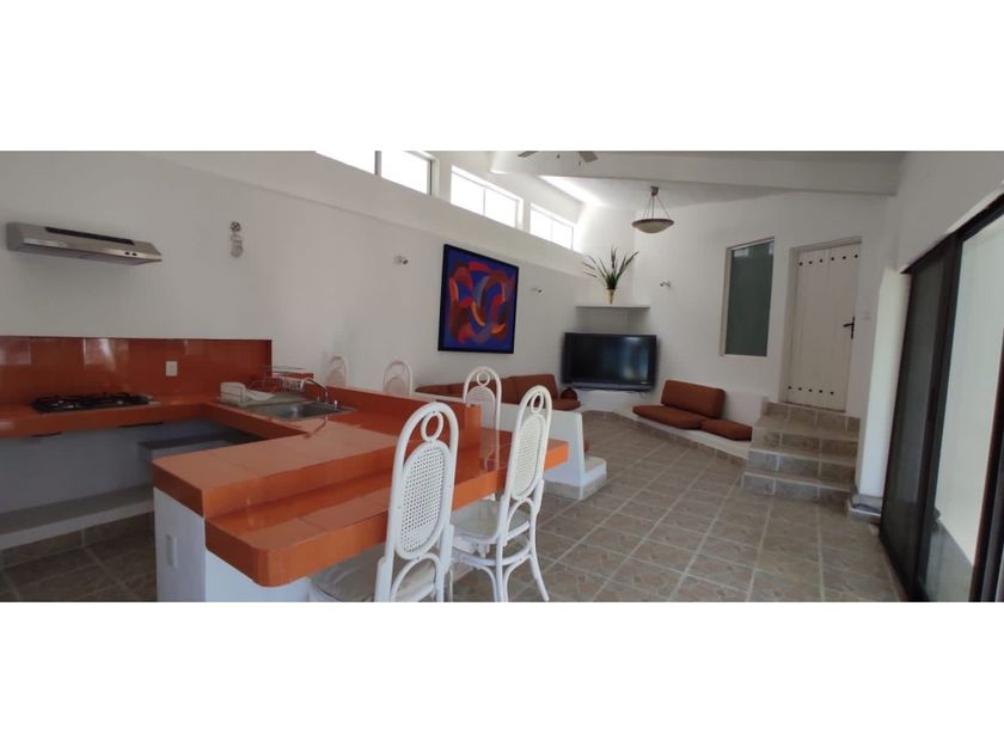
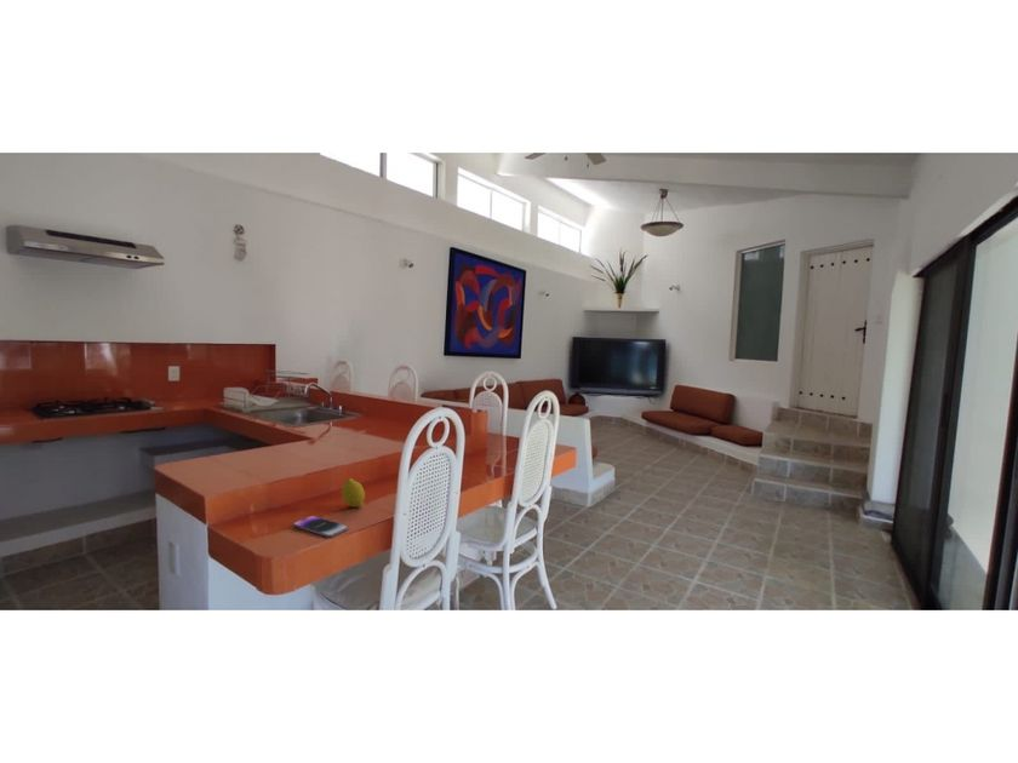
+ fruit (353, 492)
+ smartphone (320, 526)
